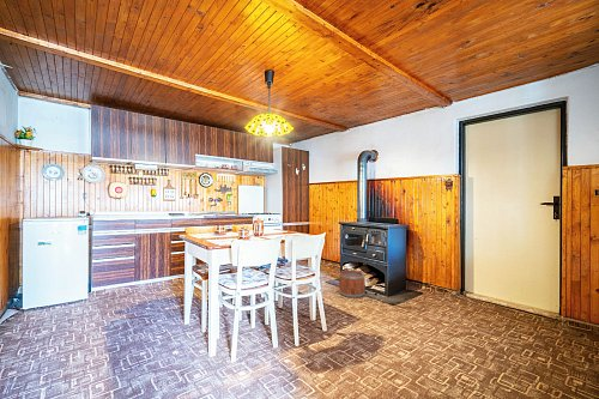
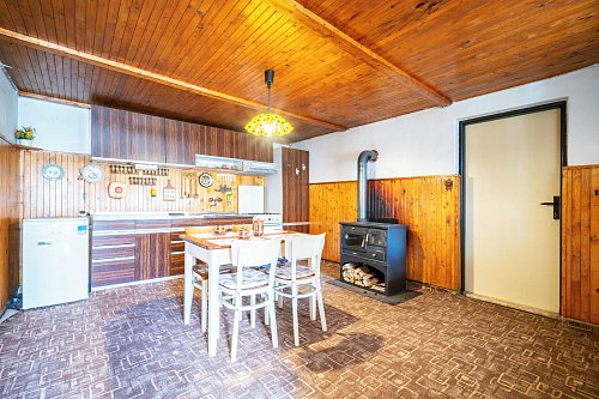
- bucket (351, 283)
